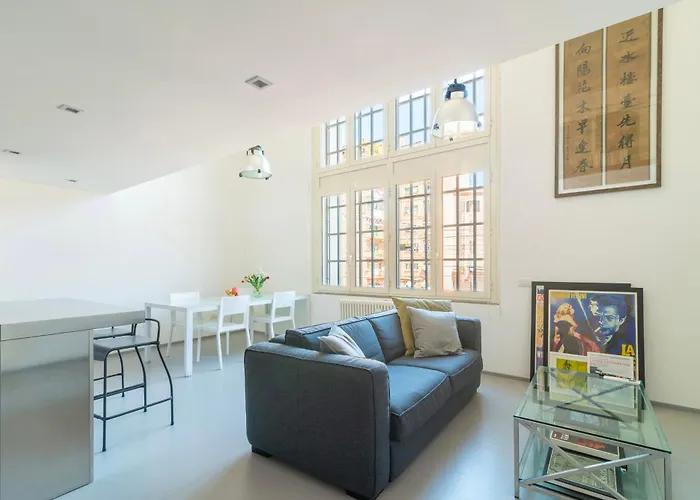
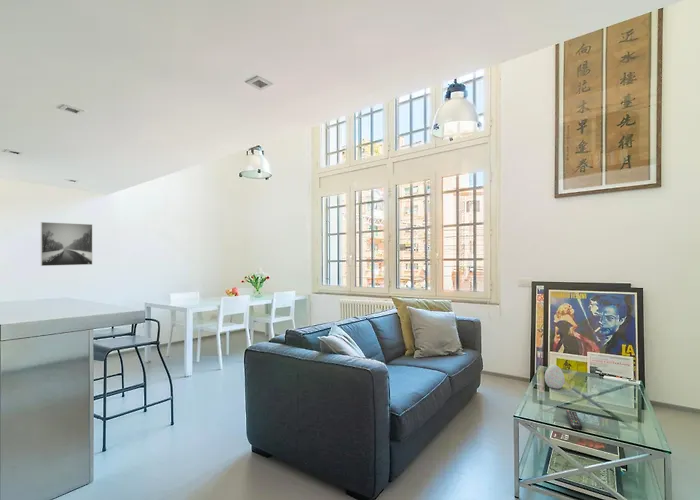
+ decorative egg (554, 375)
+ remote control (573, 419)
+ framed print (67, 244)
